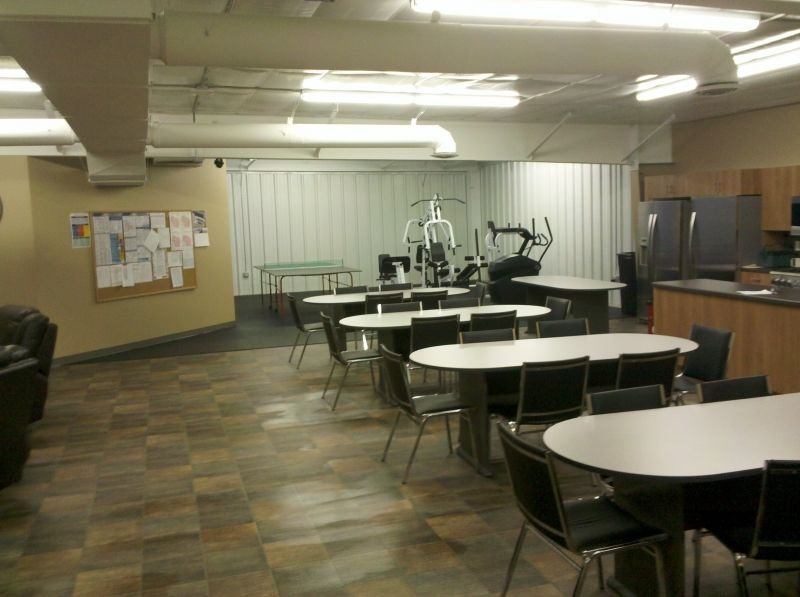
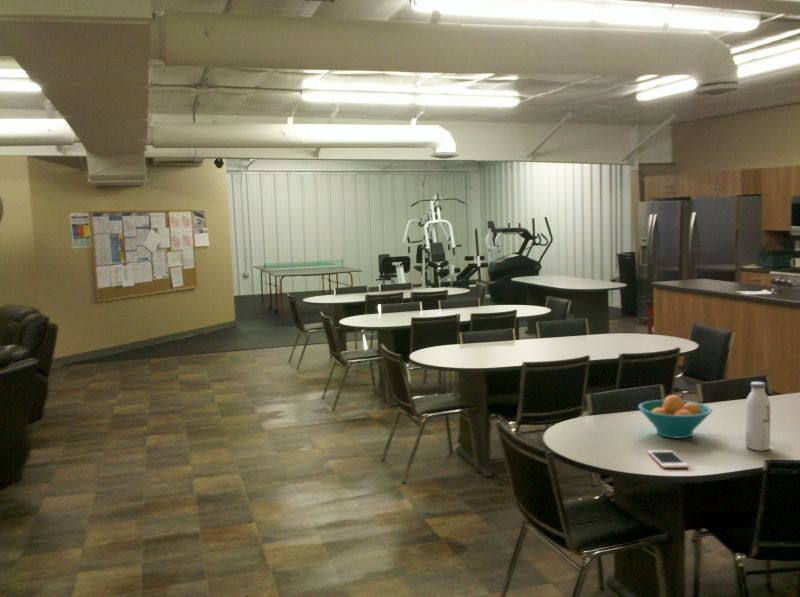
+ fruit bowl (674, 414)
+ cell phone (667, 458)
+ water bottle (757, 415)
